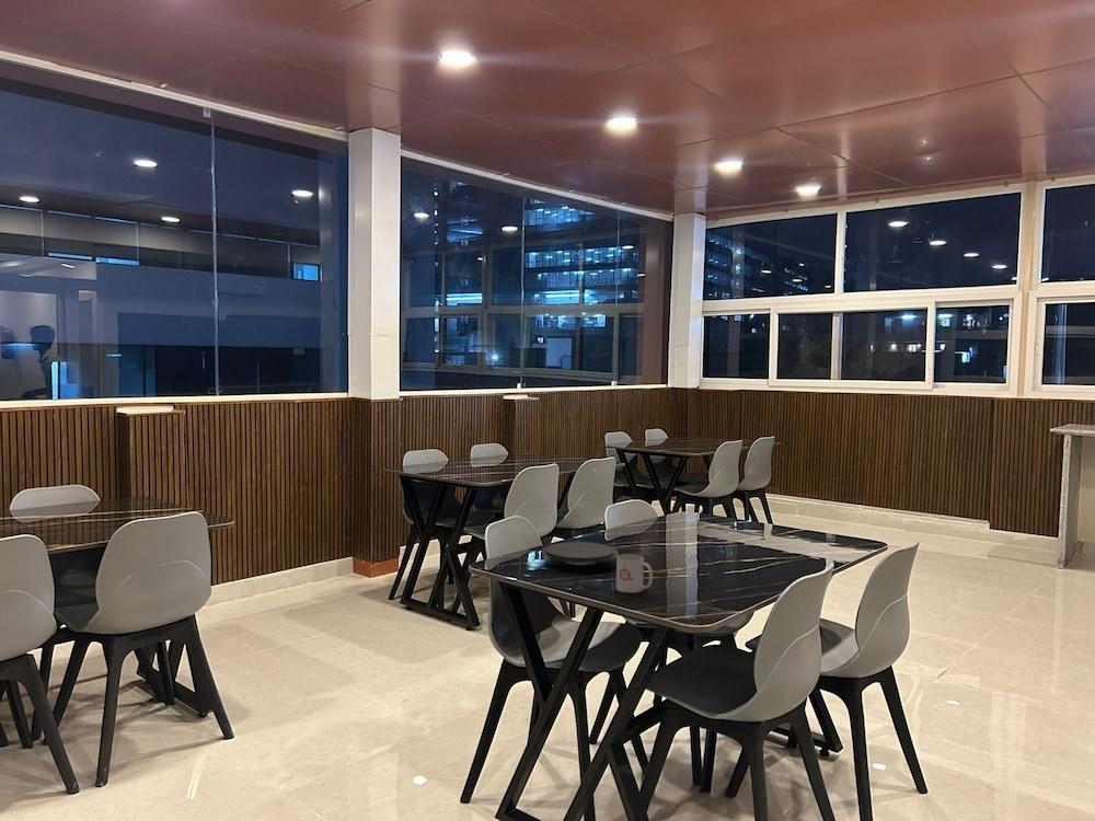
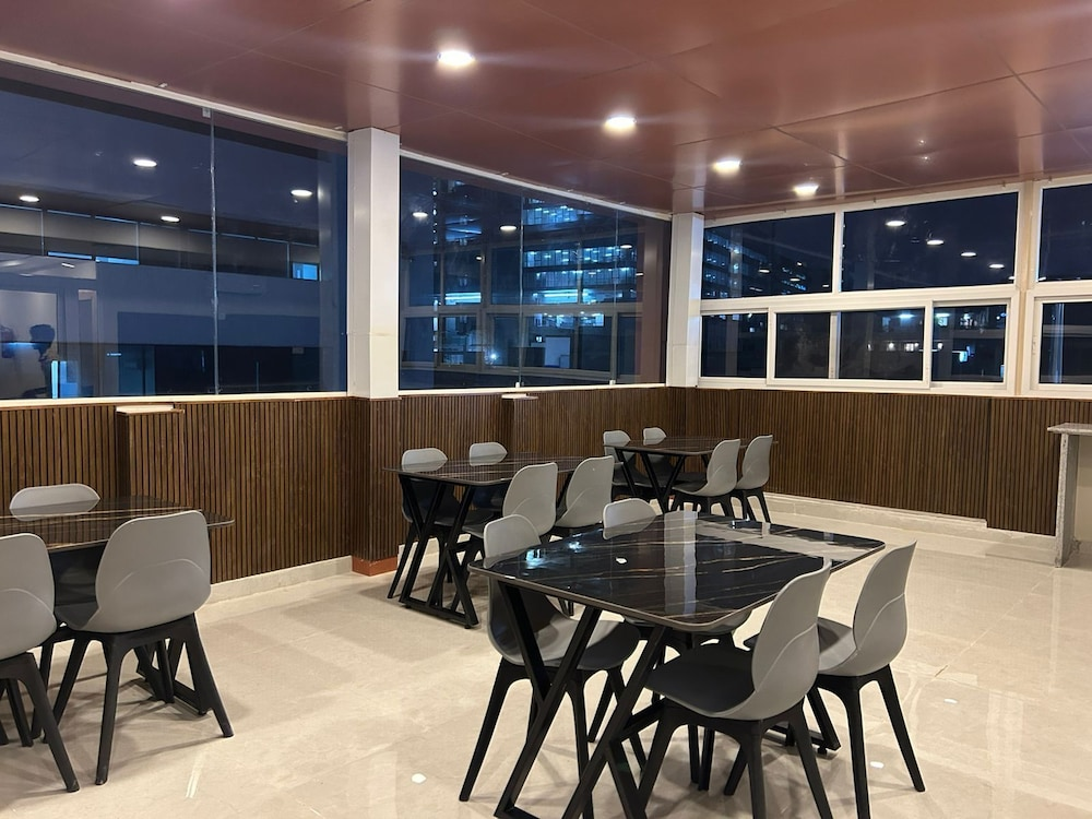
- mug (634, 574)
- plate (579, 556)
